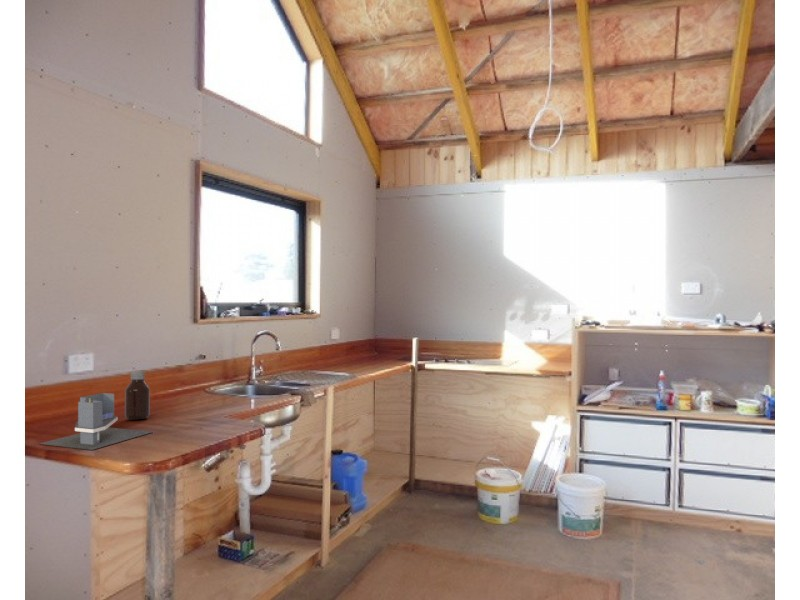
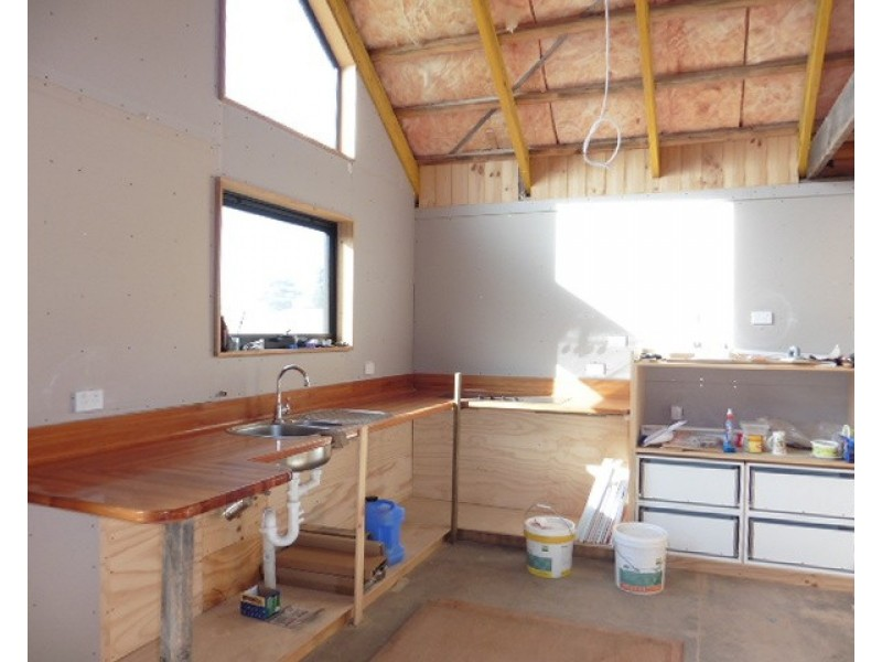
- utensil holder (98, 417)
- bottle (137, 394)
